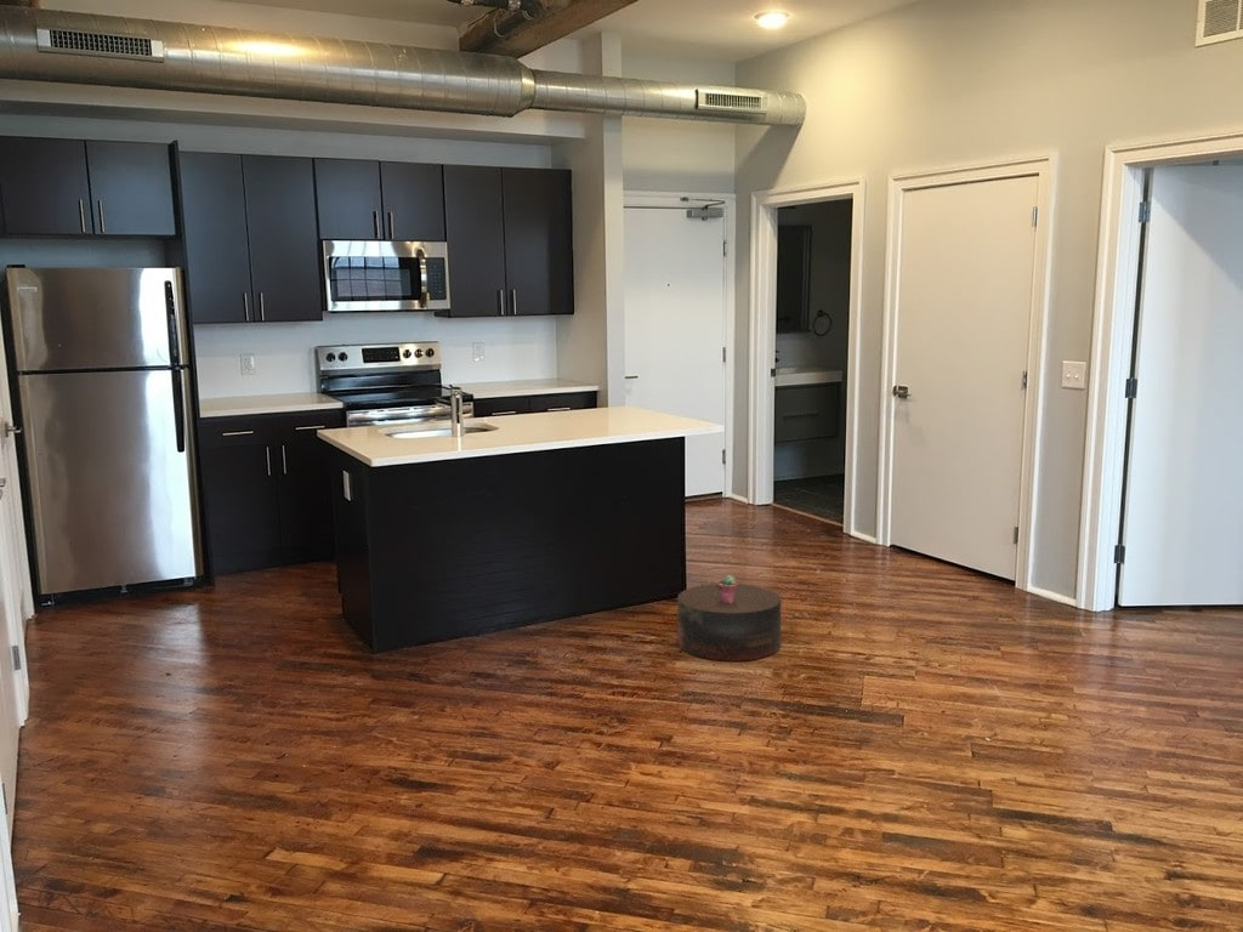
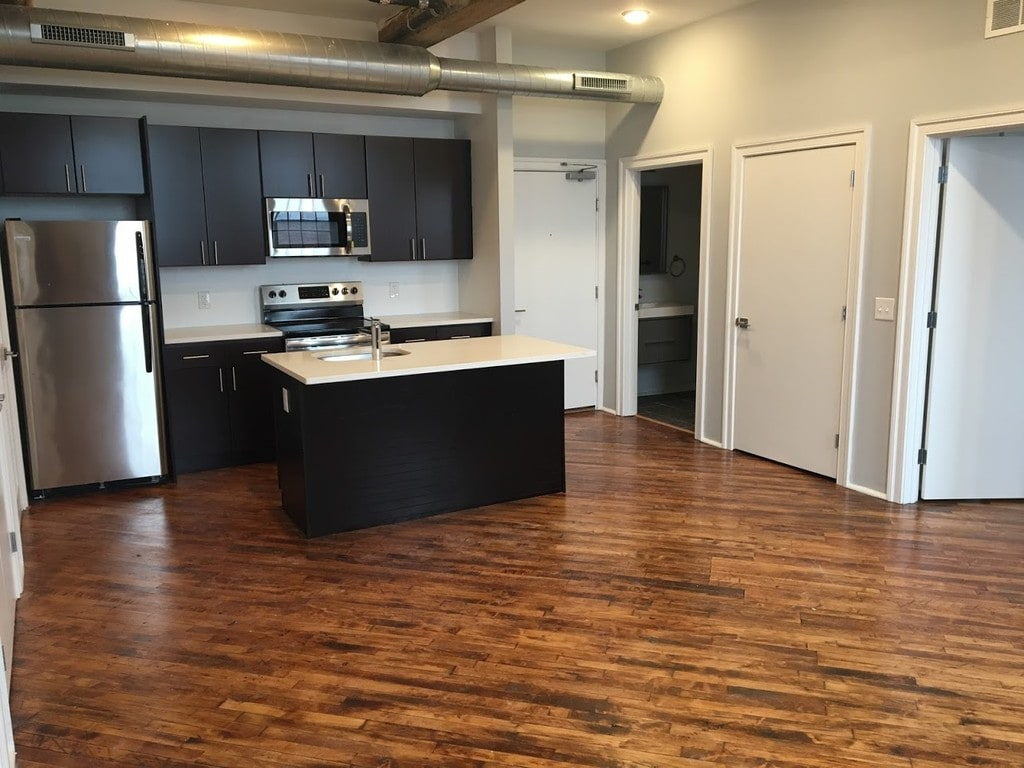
- potted succulent (727, 587)
- stool (728, 620)
